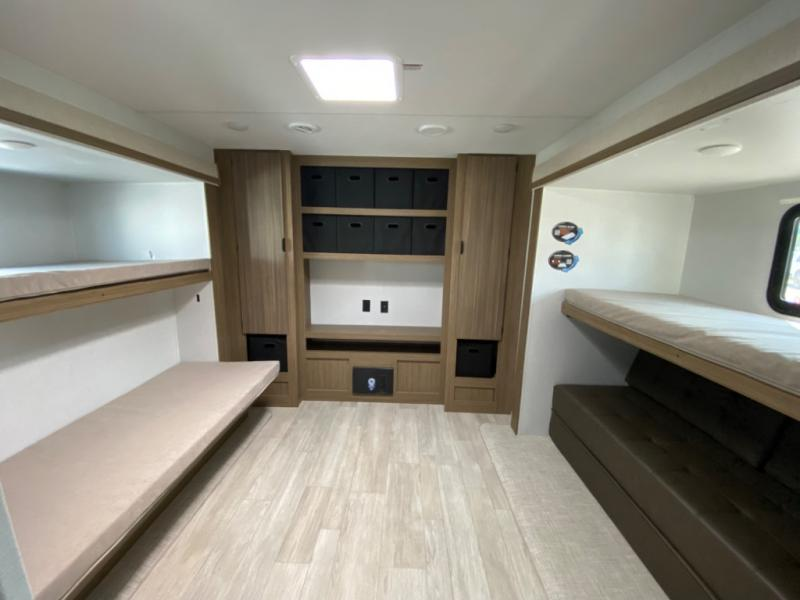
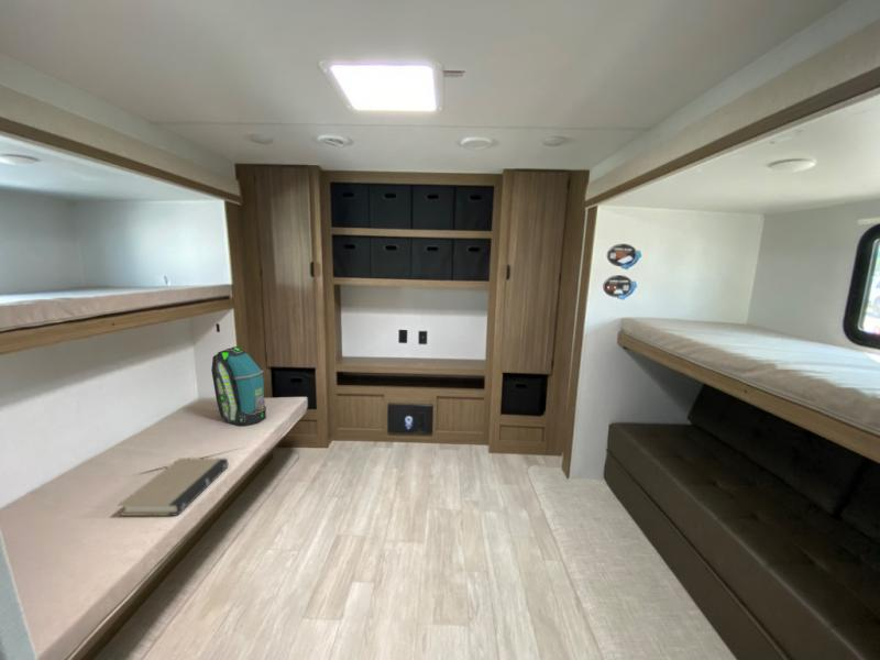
+ book (179, 483)
+ backpack (239, 383)
